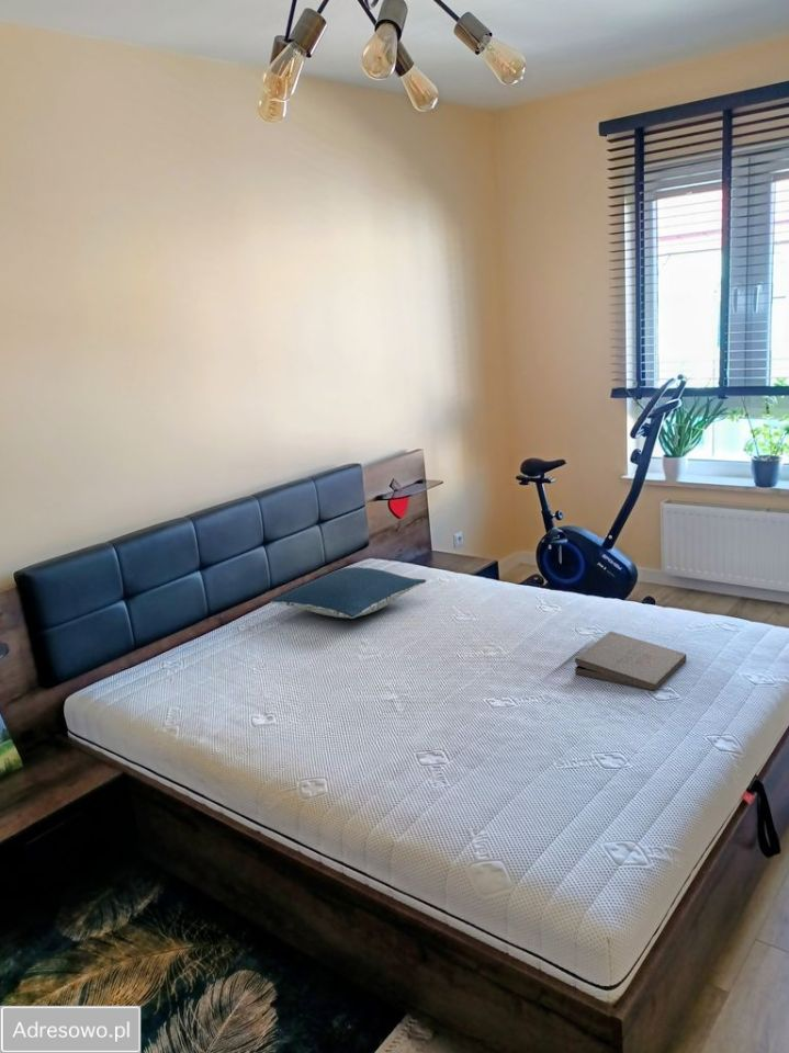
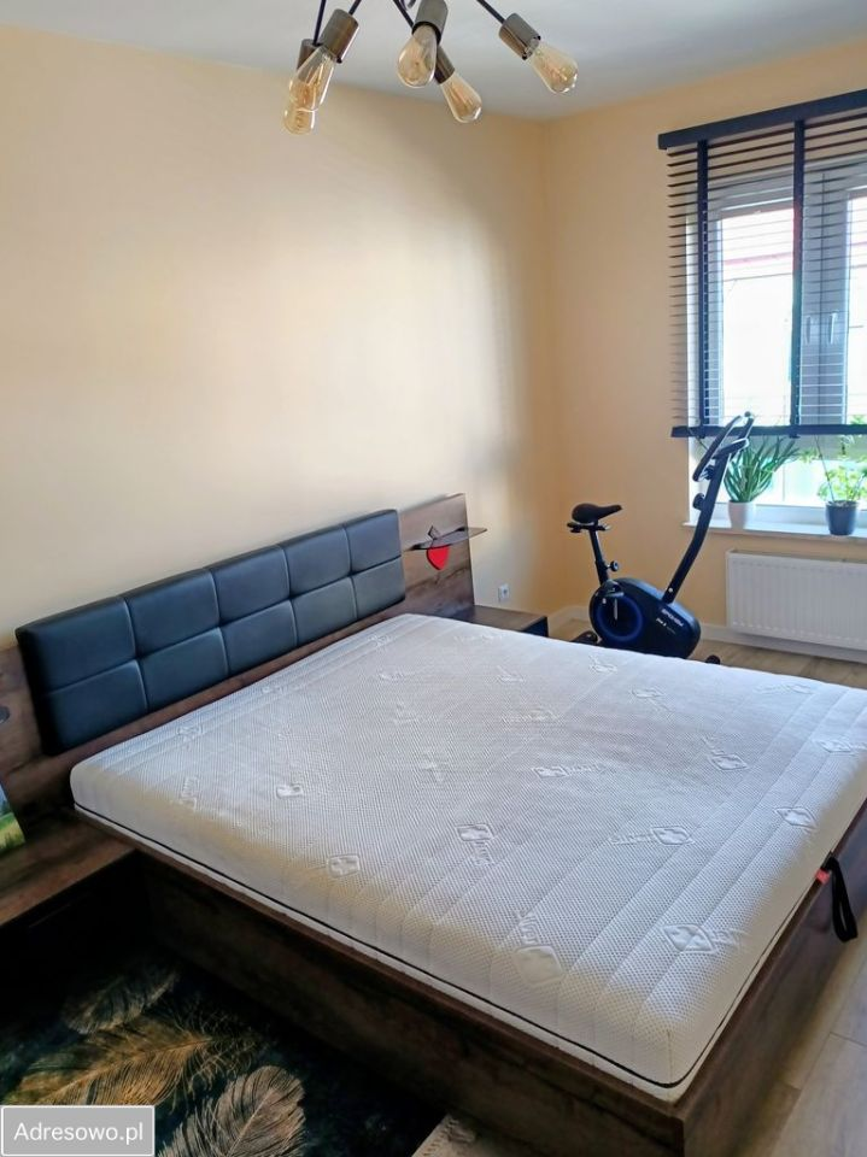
- pizza box (630, 658)
- pillow (348, 591)
